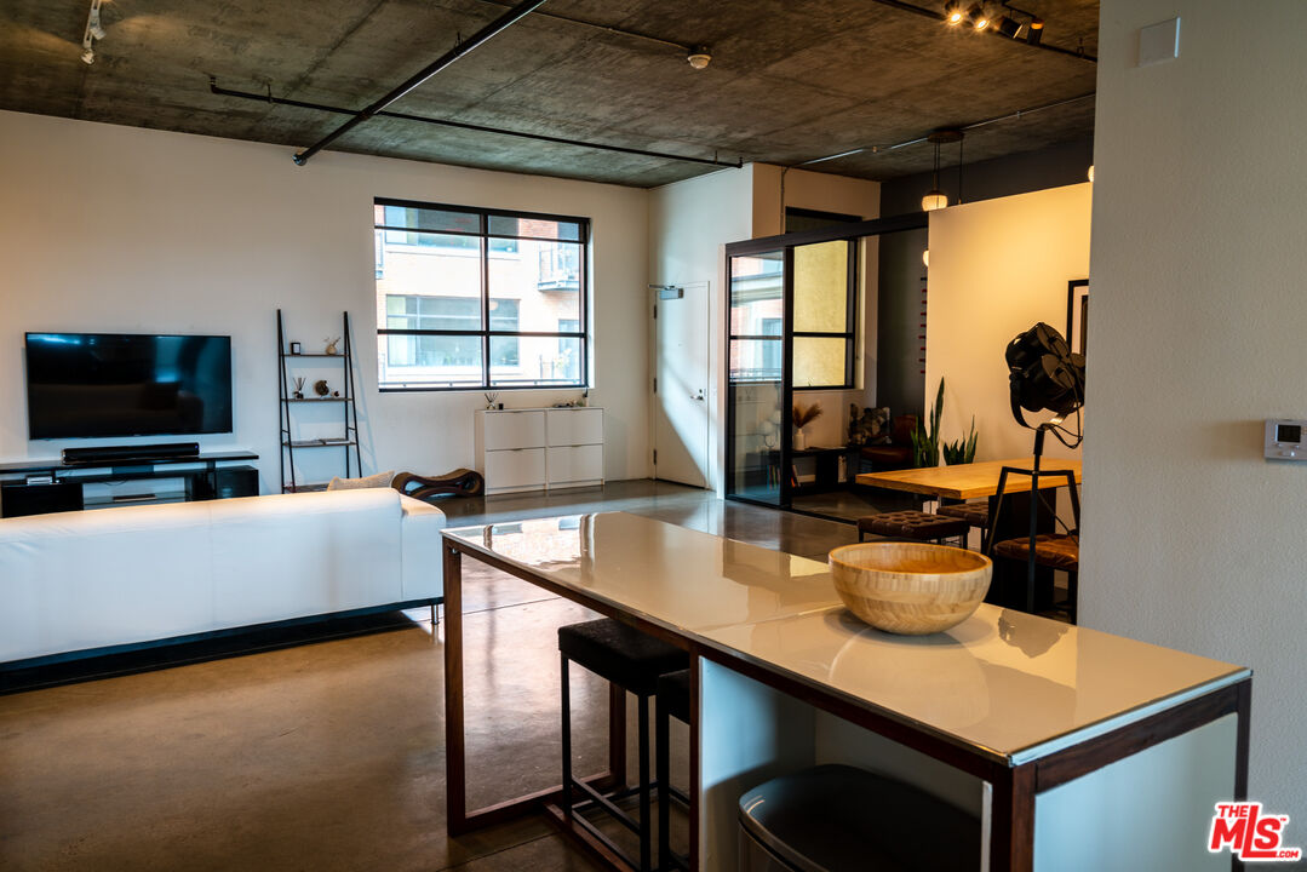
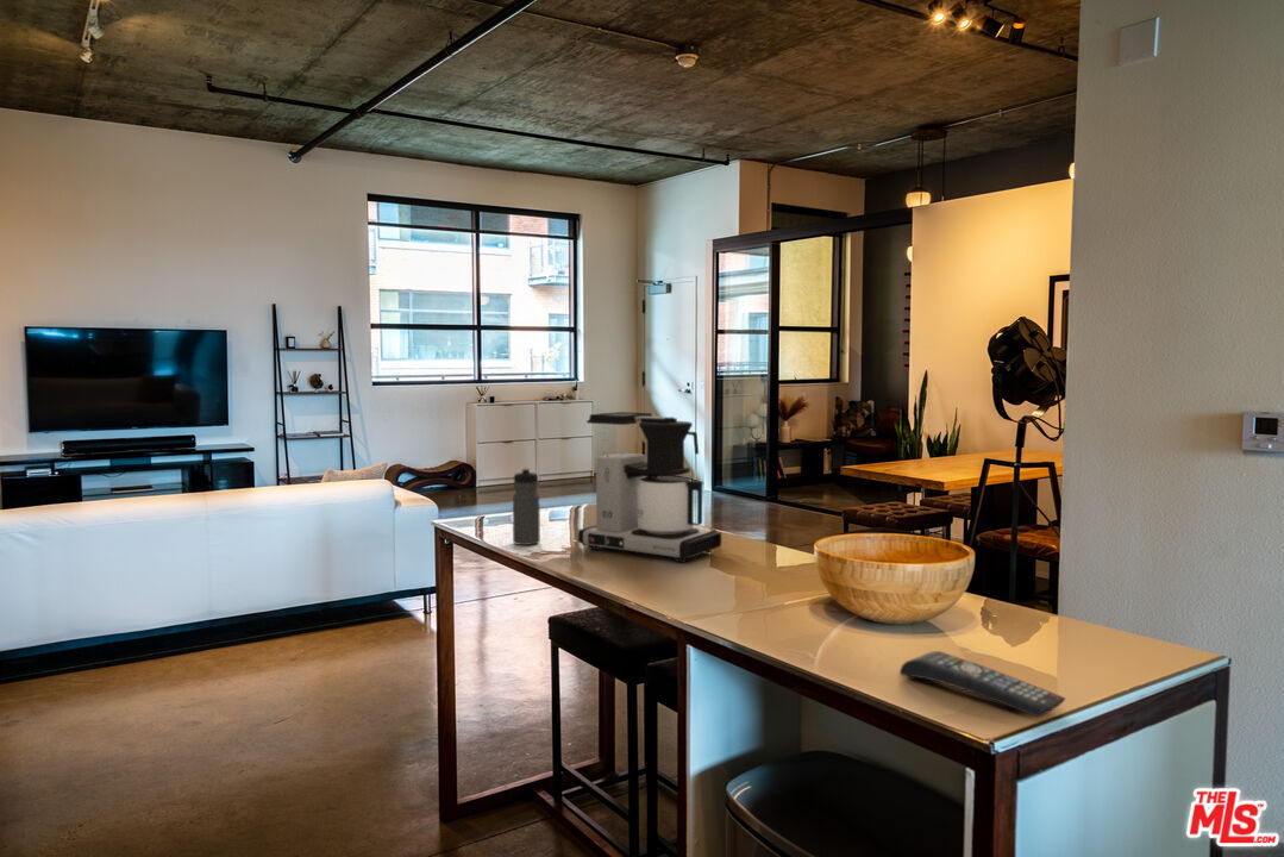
+ water bottle (526, 505)
+ remote control (977, 681)
+ coffee maker (649, 482)
